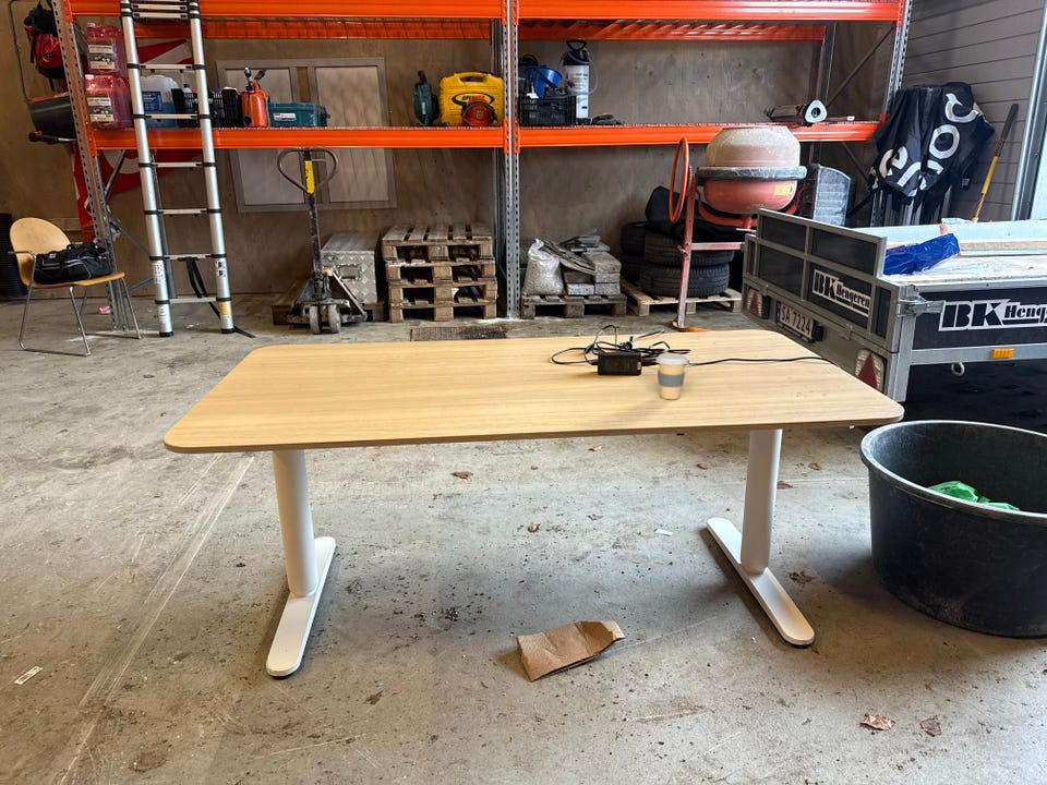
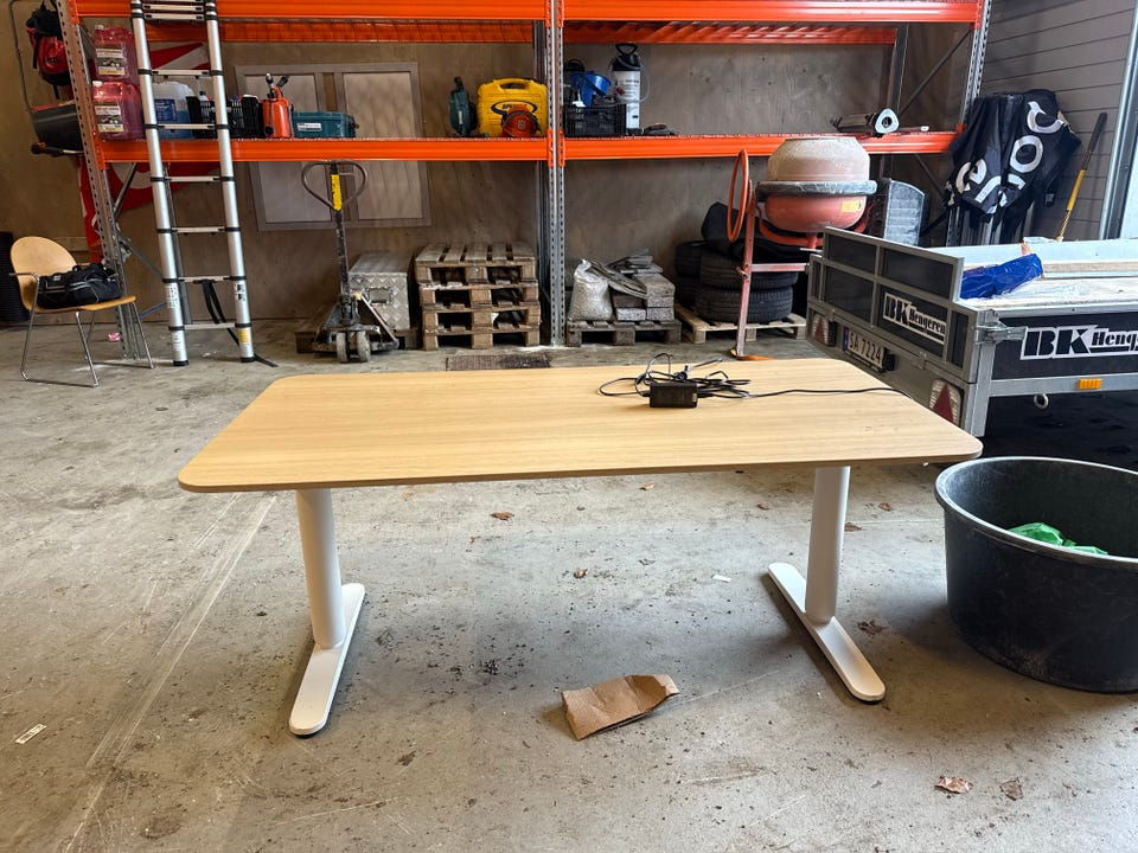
- coffee cup (671, 376)
